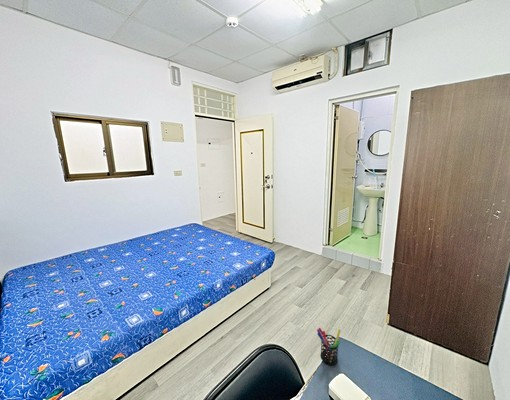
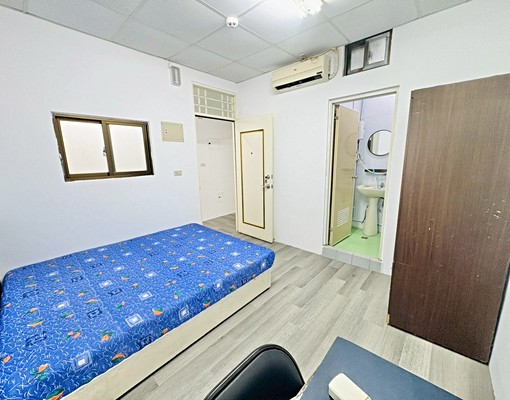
- pen holder (330, 345)
